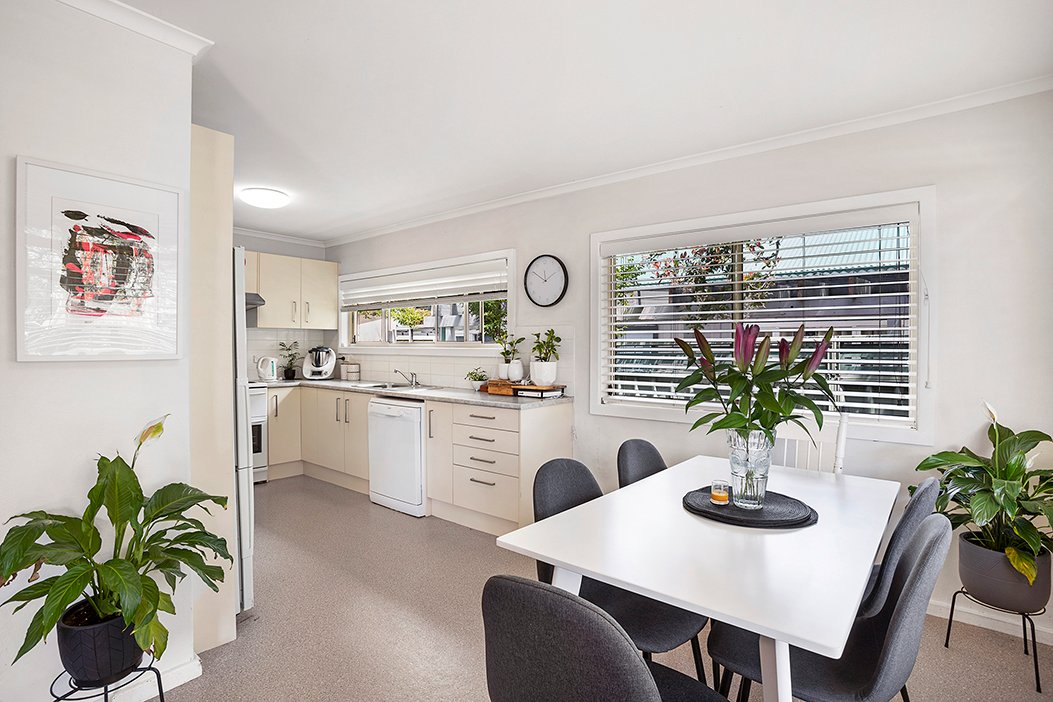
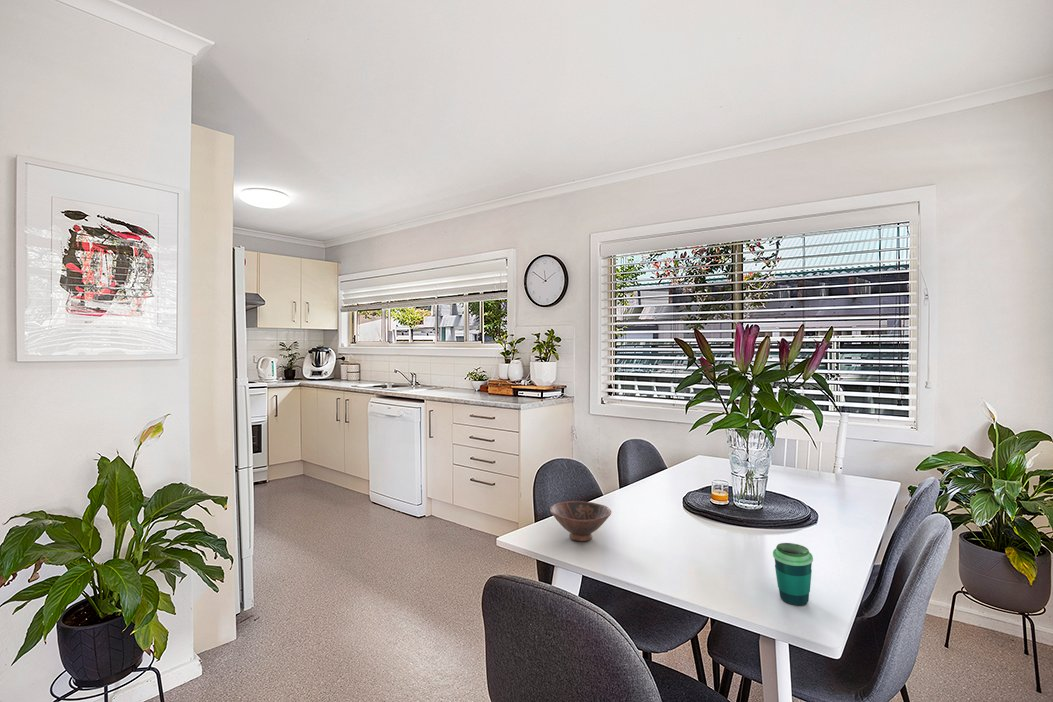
+ cup (792, 574)
+ bowl (580, 523)
